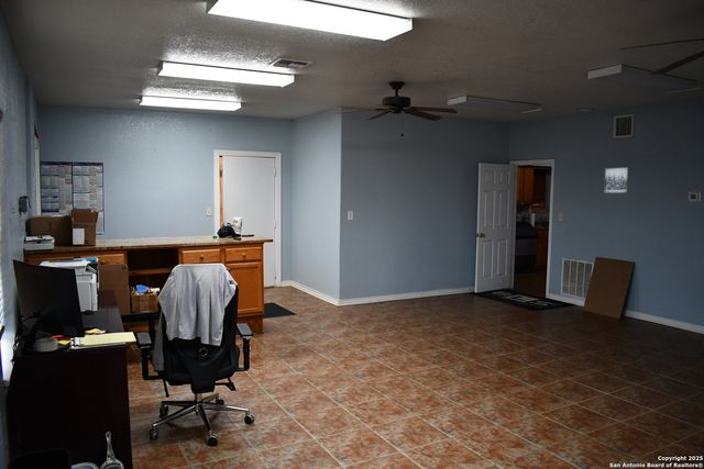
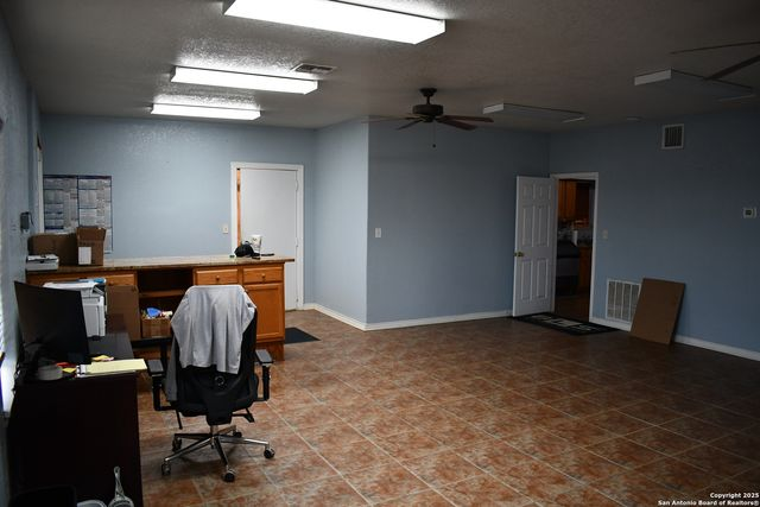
- wall art (616, 180)
